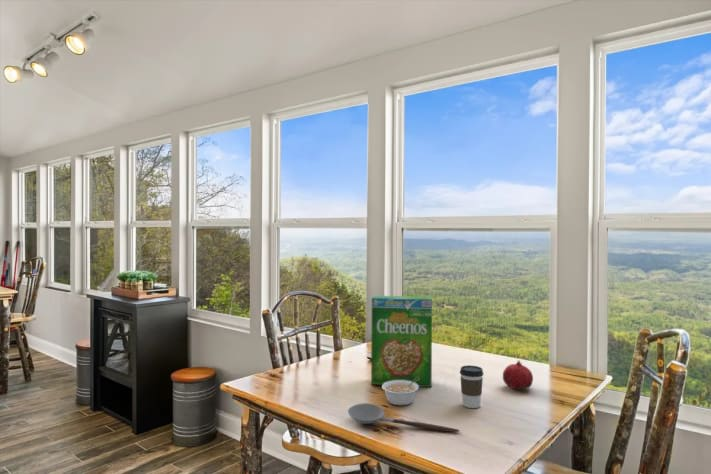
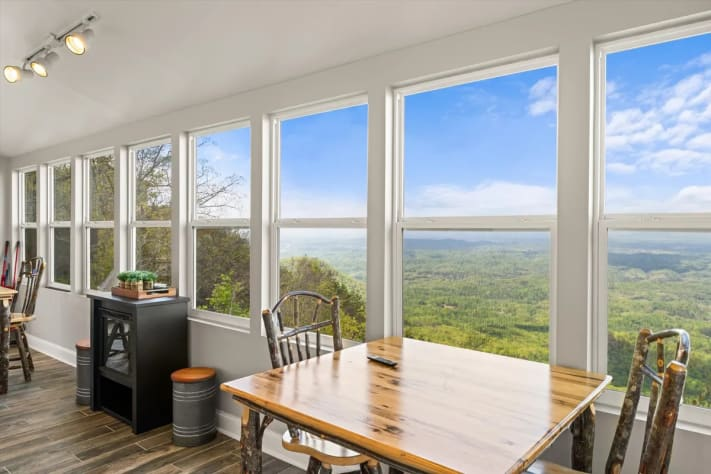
- coffee cup (471, 386)
- legume (400, 391)
- spoon (402, 420)
- cereal box (401, 340)
- fruit (517, 374)
